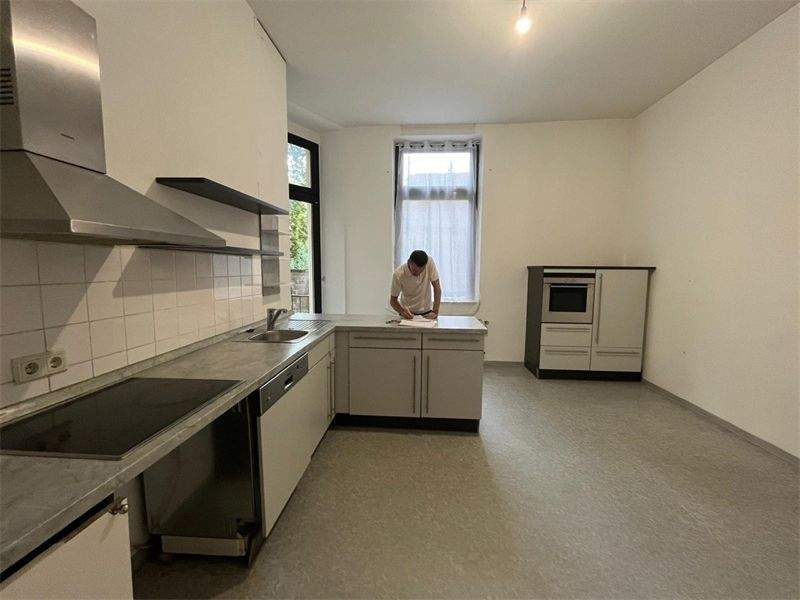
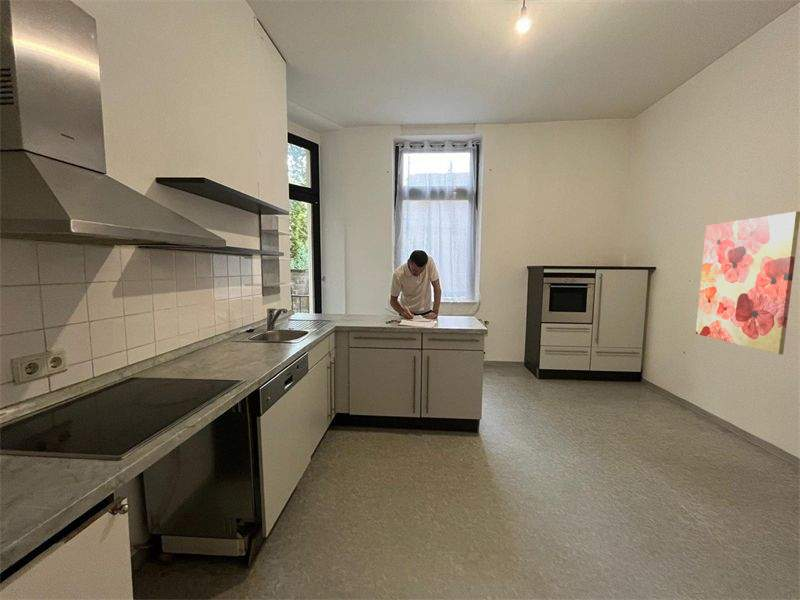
+ wall art (740, 282)
